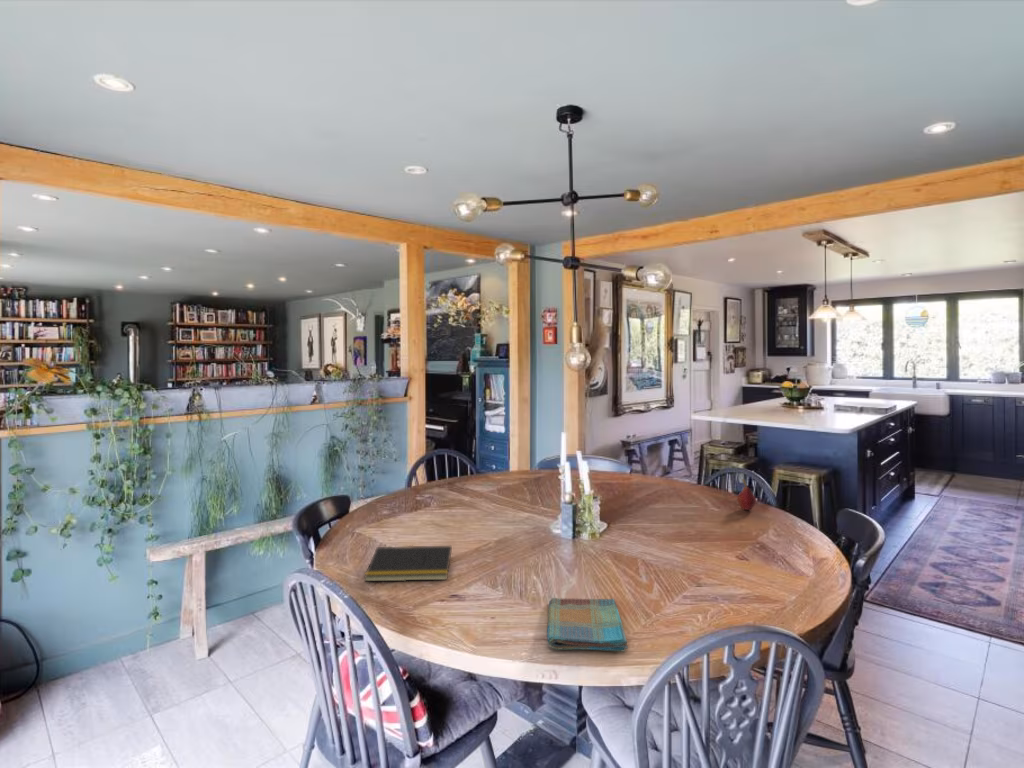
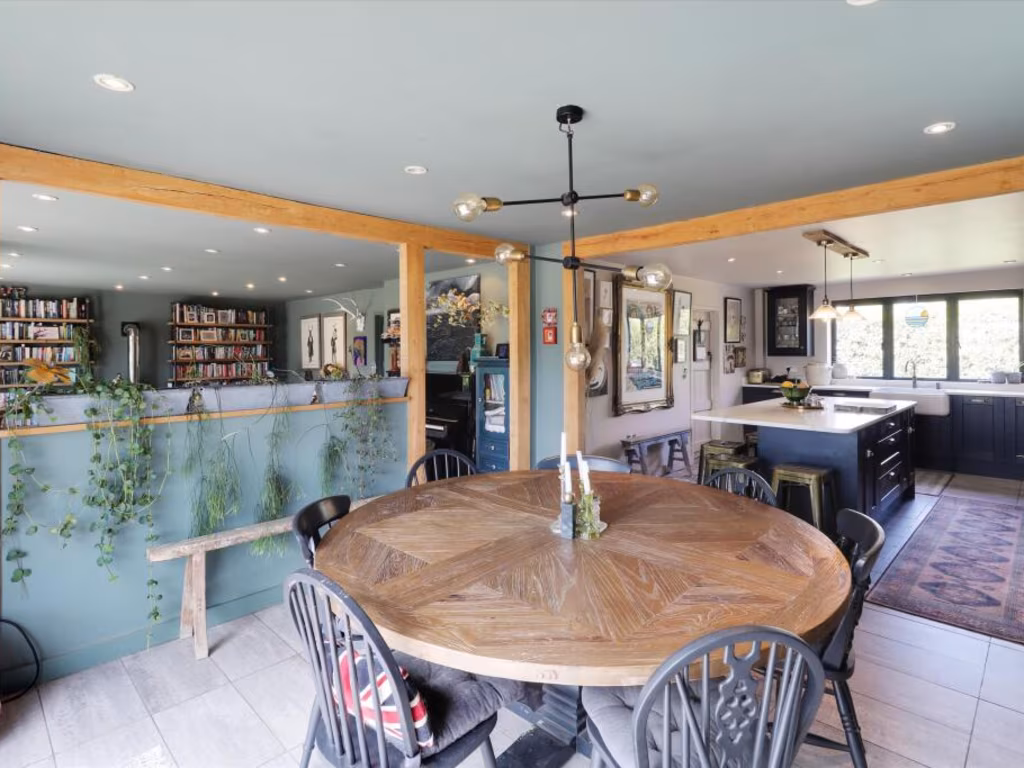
- fruit (746, 494)
- notepad (410, 562)
- dish towel (584, 620)
